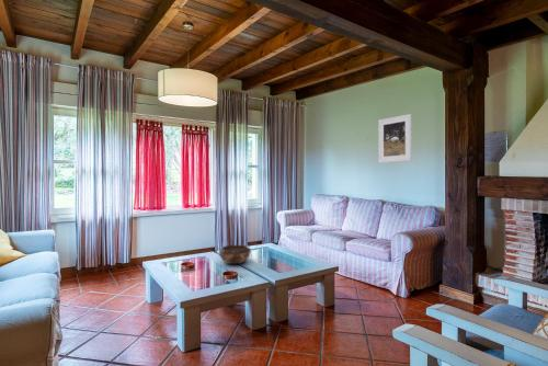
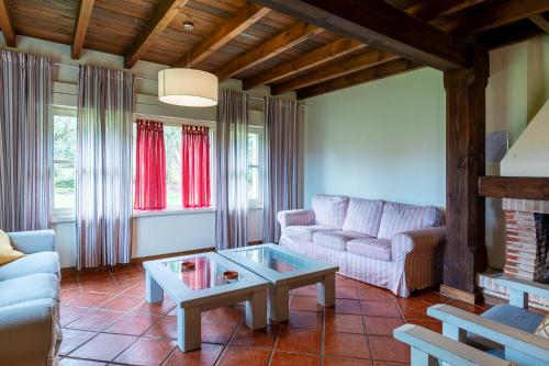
- decorative bowl (235, 254)
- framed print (393, 139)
